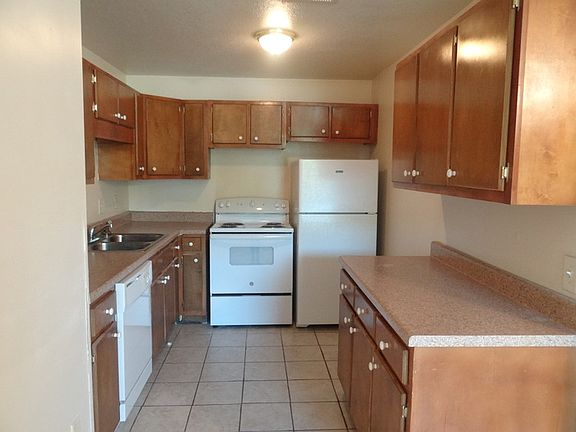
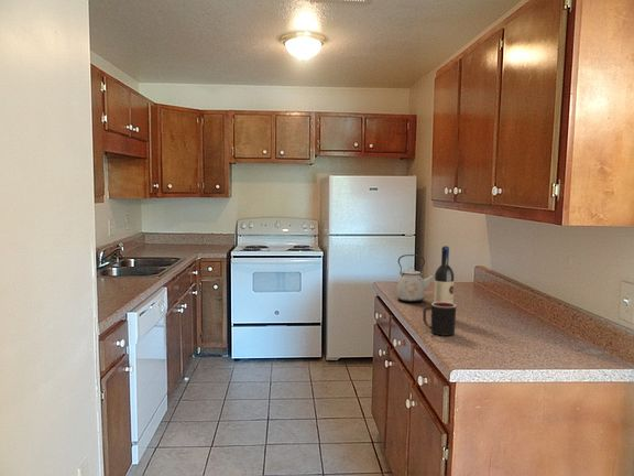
+ mug (438, 318)
+ kettle (416, 278)
+ wine bottle (444, 282)
